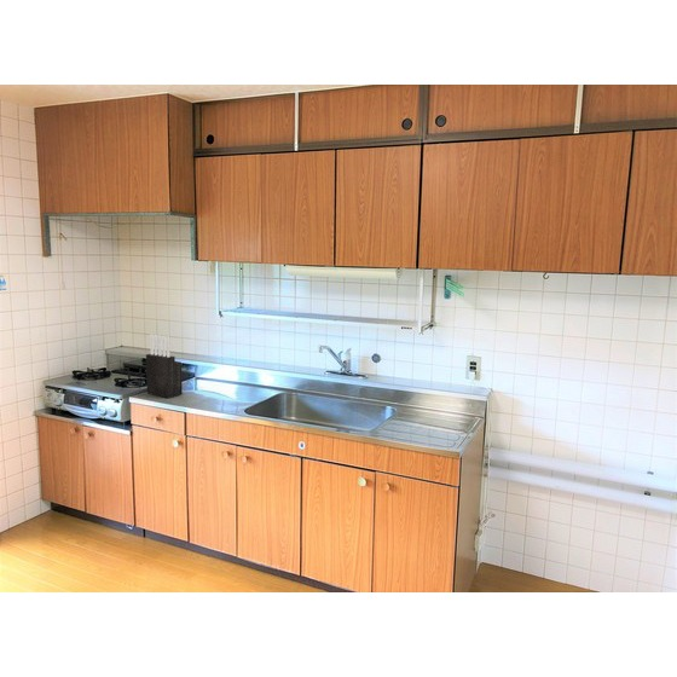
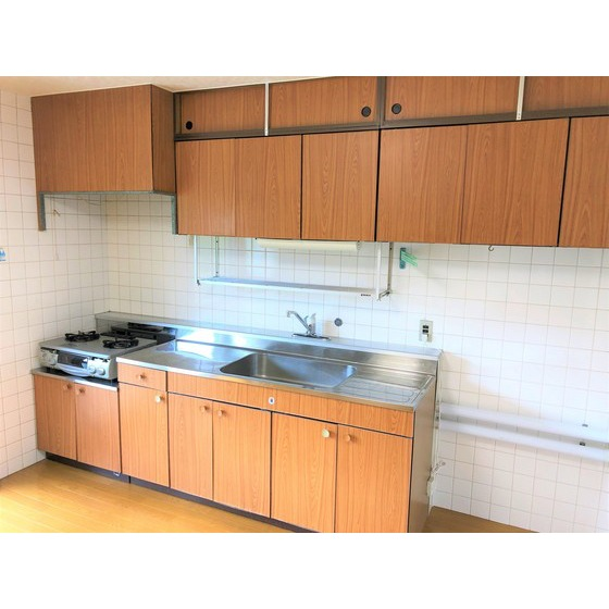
- knife block (164, 364)
